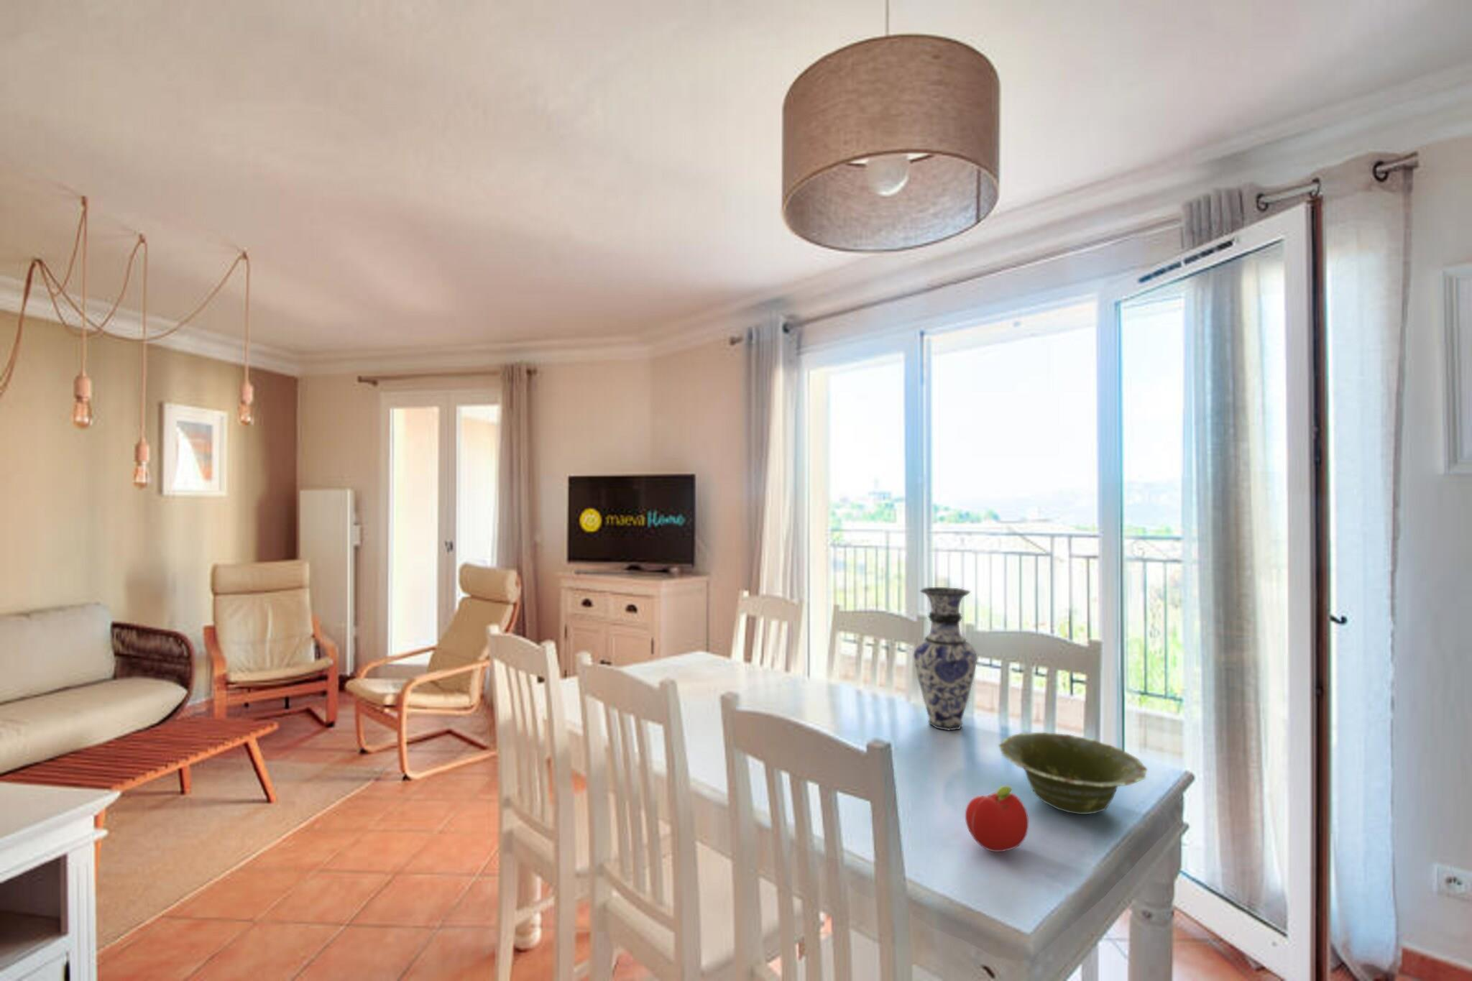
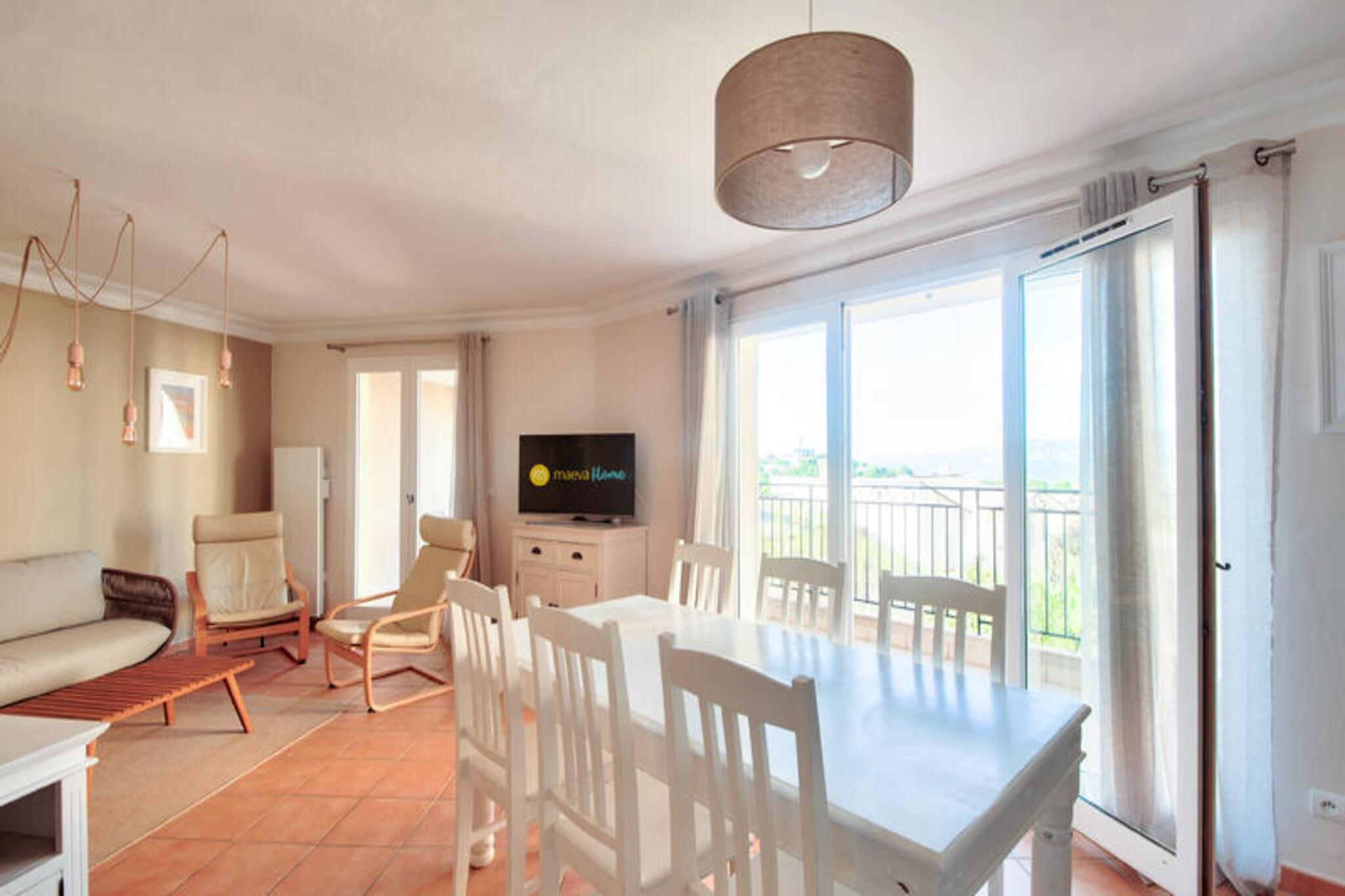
- fruit (996, 817)
- vase (946, 657)
- dish (1069, 780)
